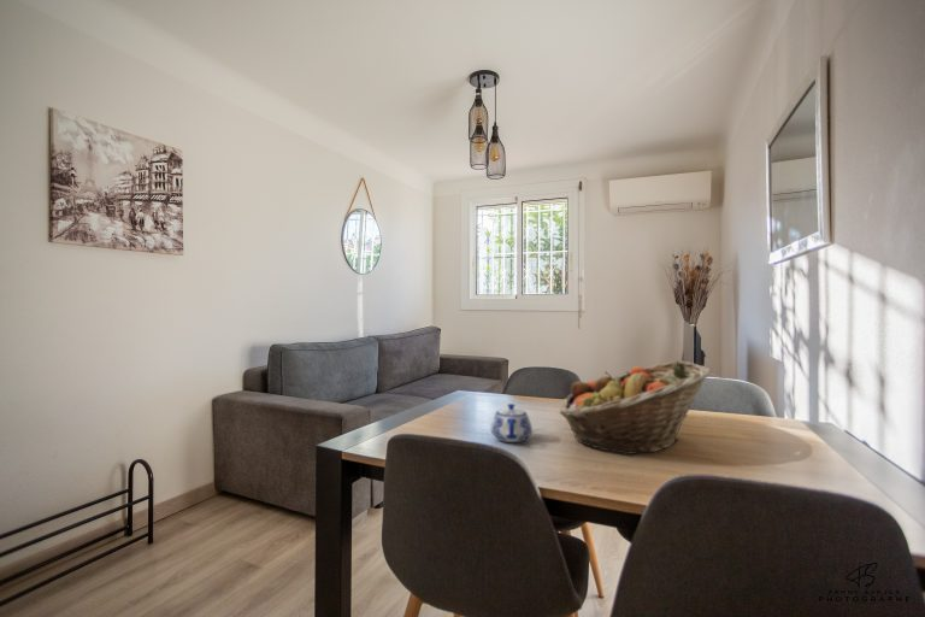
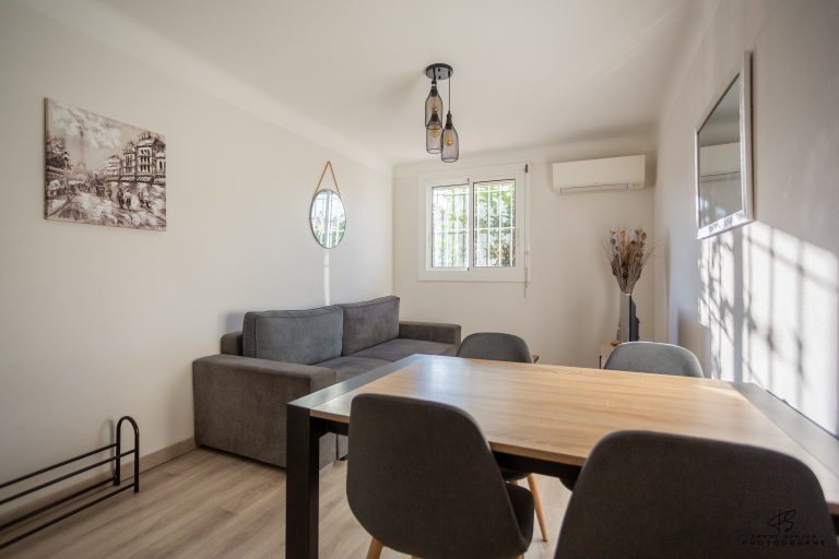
- fruit basket (630, 399)
- teapot (511, 419)
